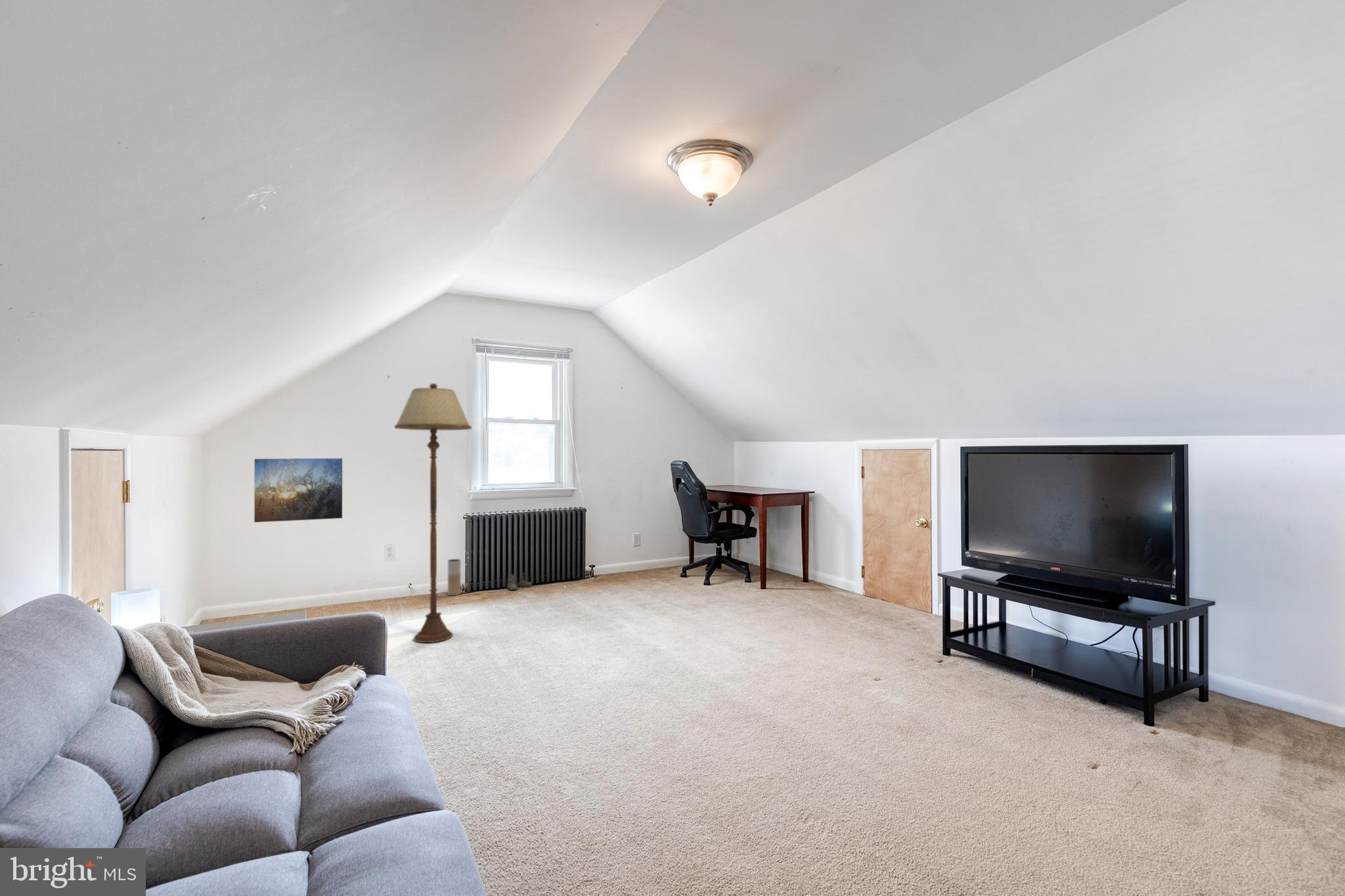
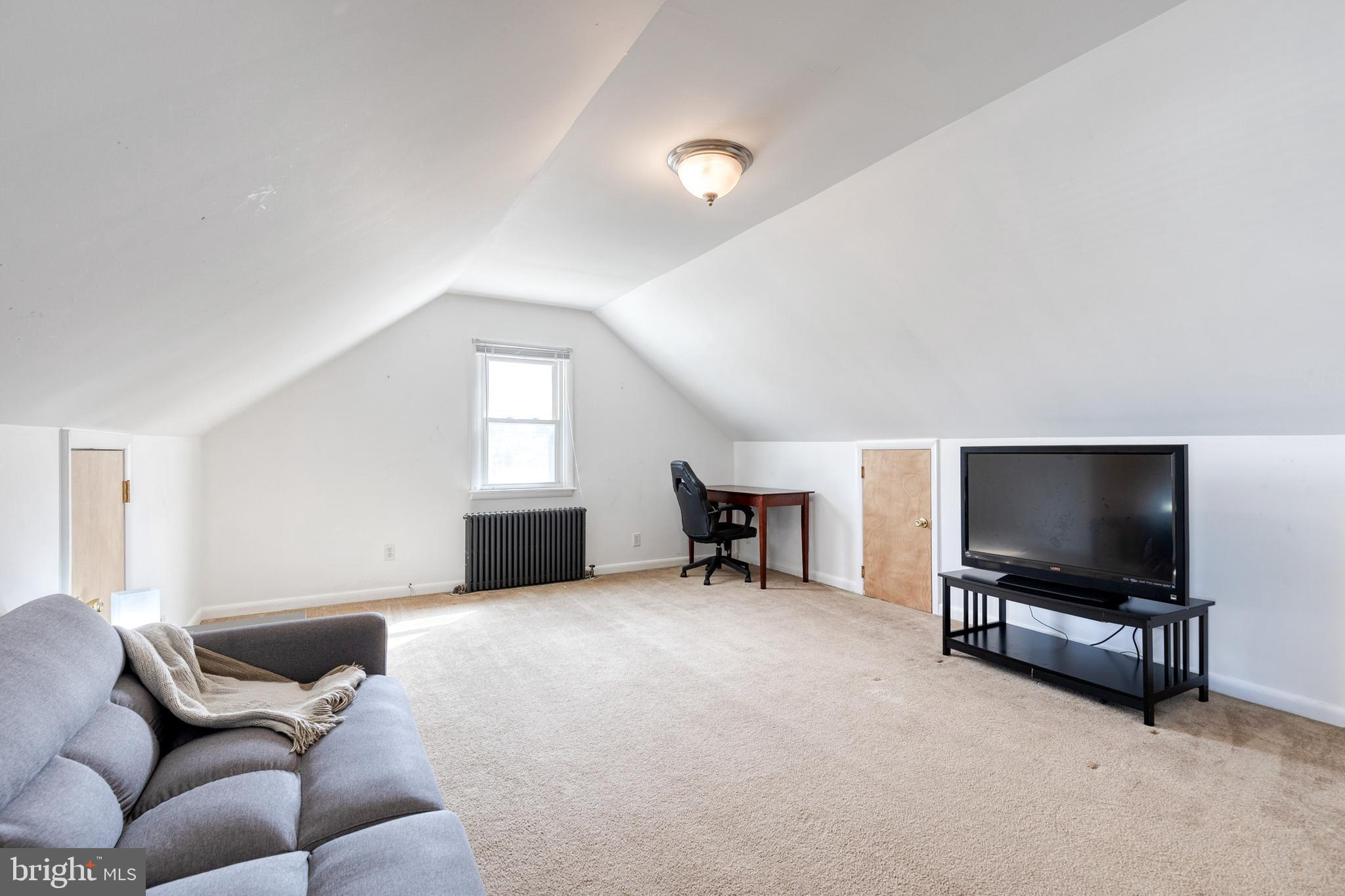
- boots (514, 580)
- vase (454, 577)
- floor lamp (433, 510)
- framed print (299, 489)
